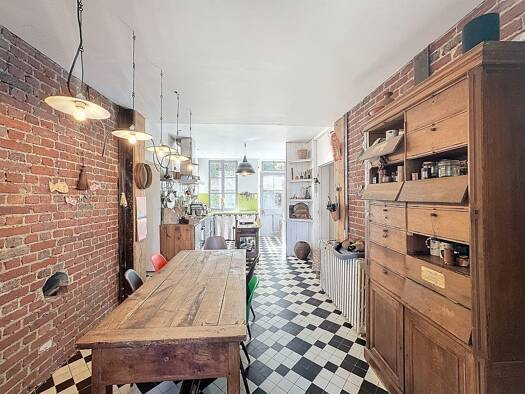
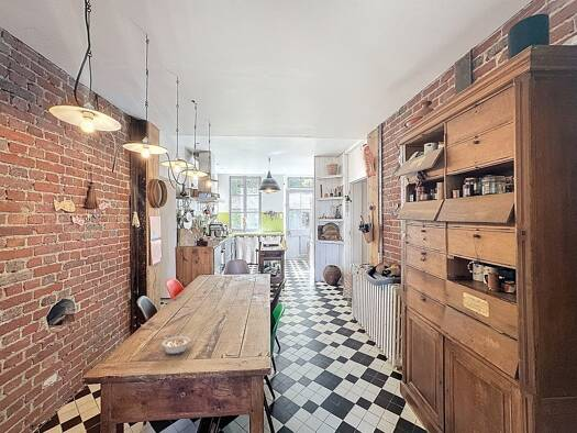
+ legume (175, 344)
